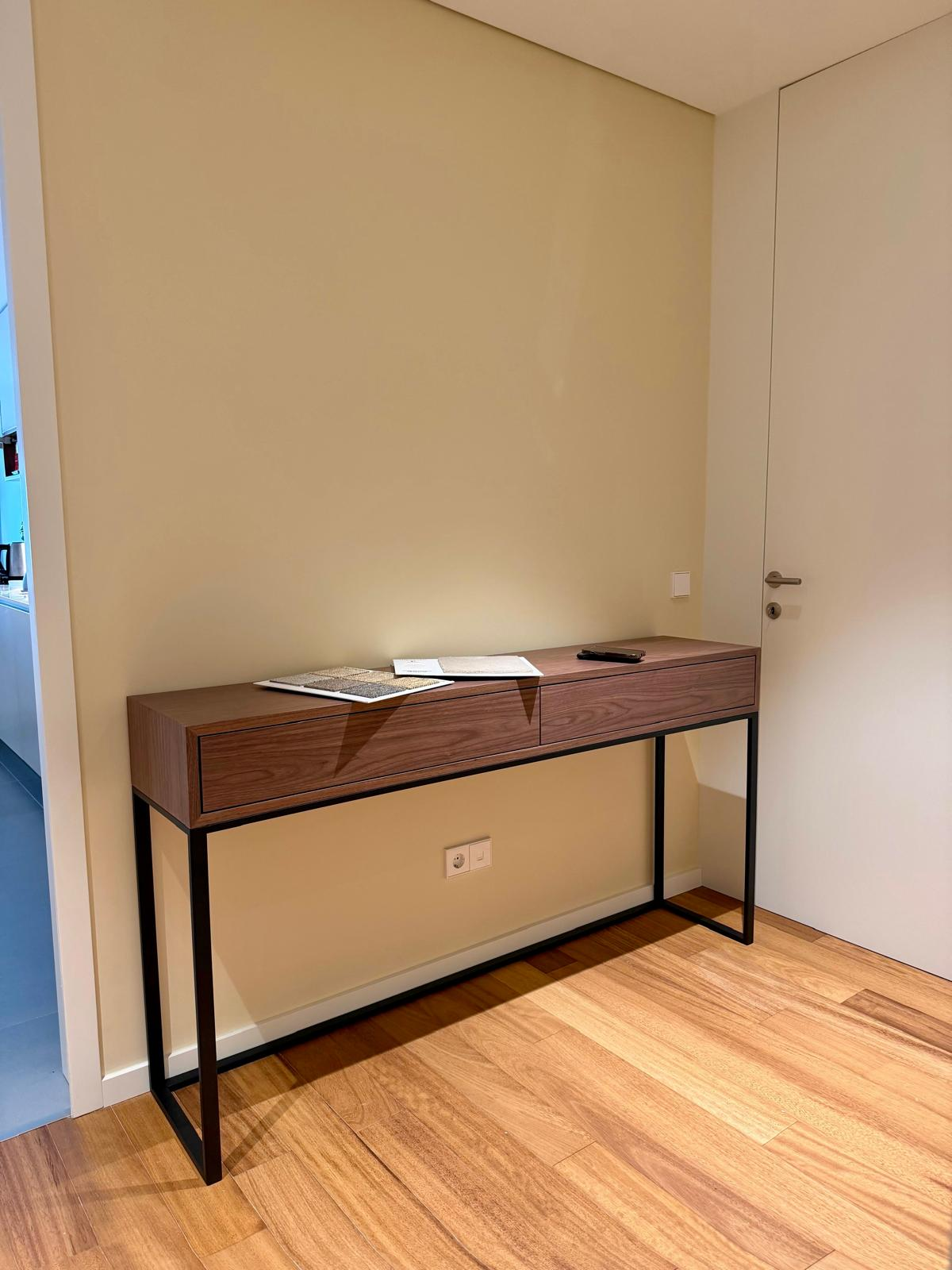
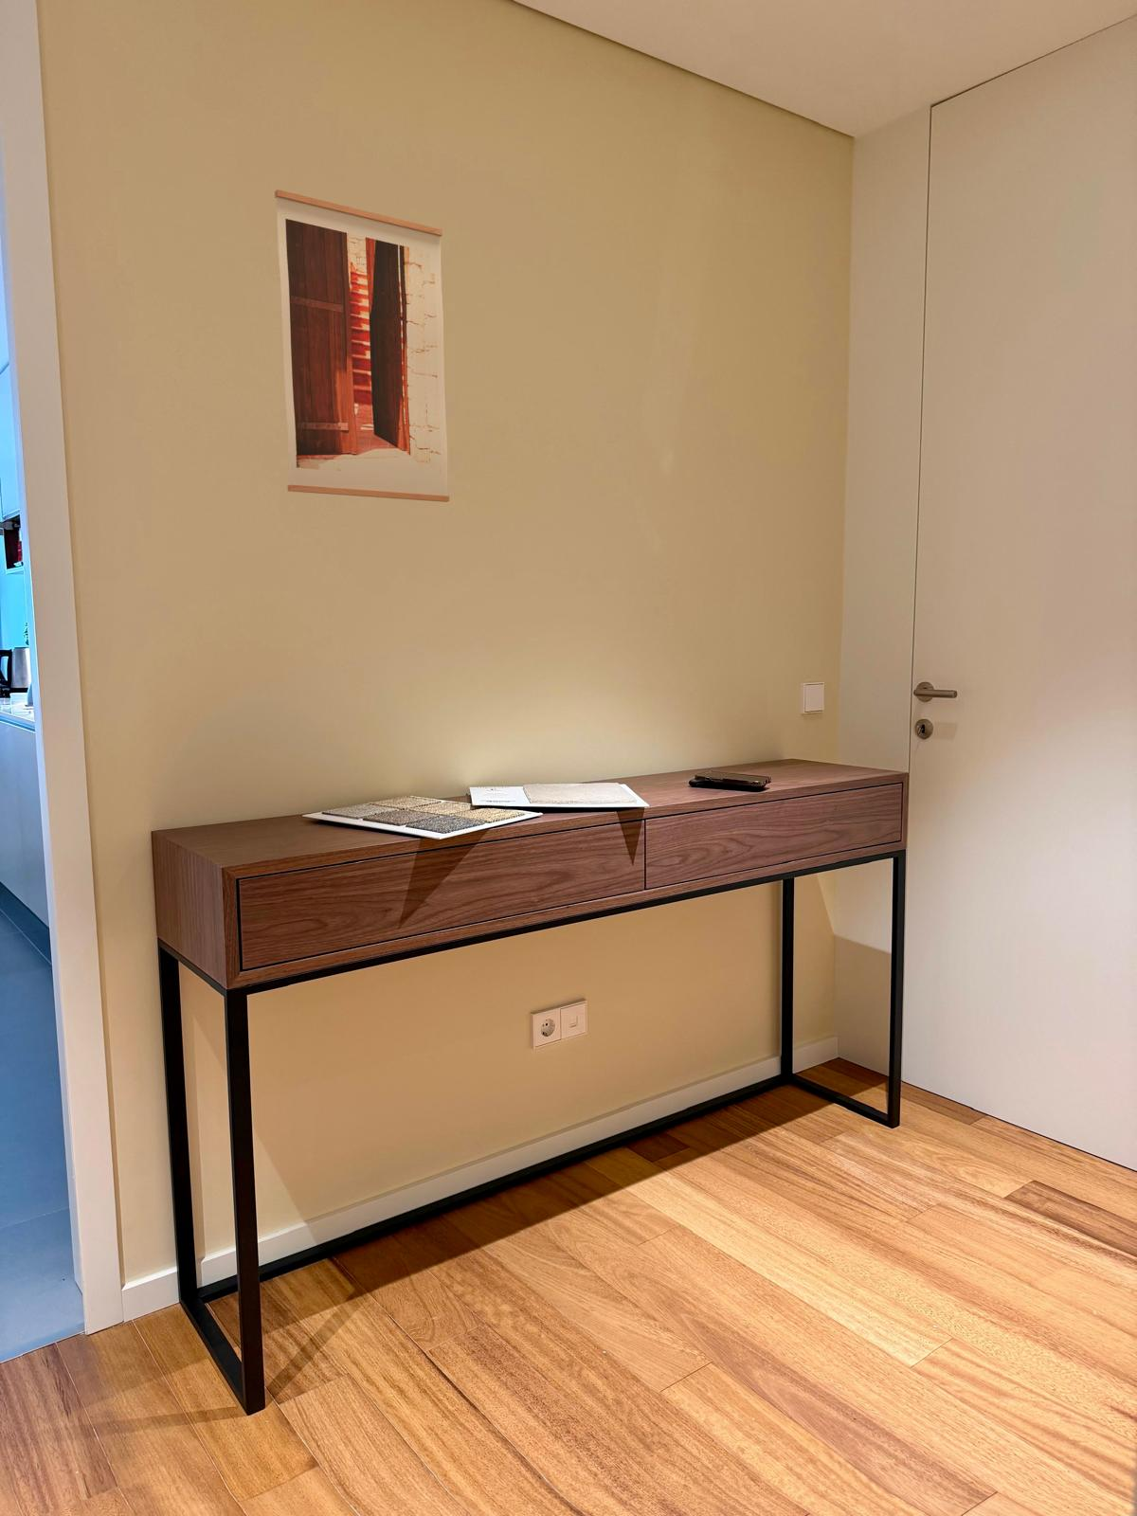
+ wall art (367, 356)
